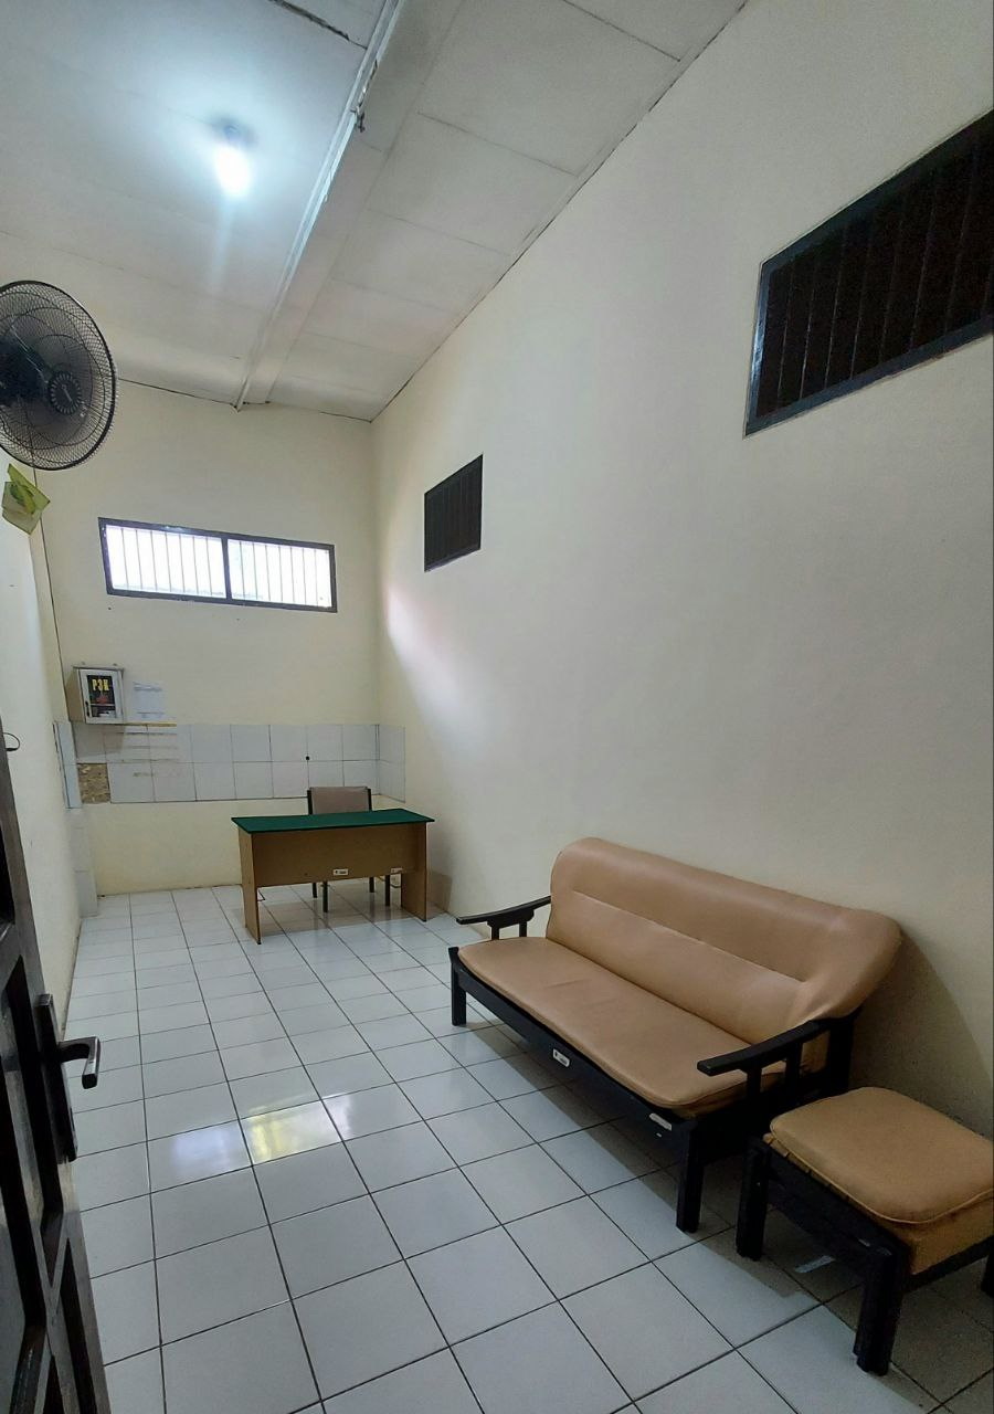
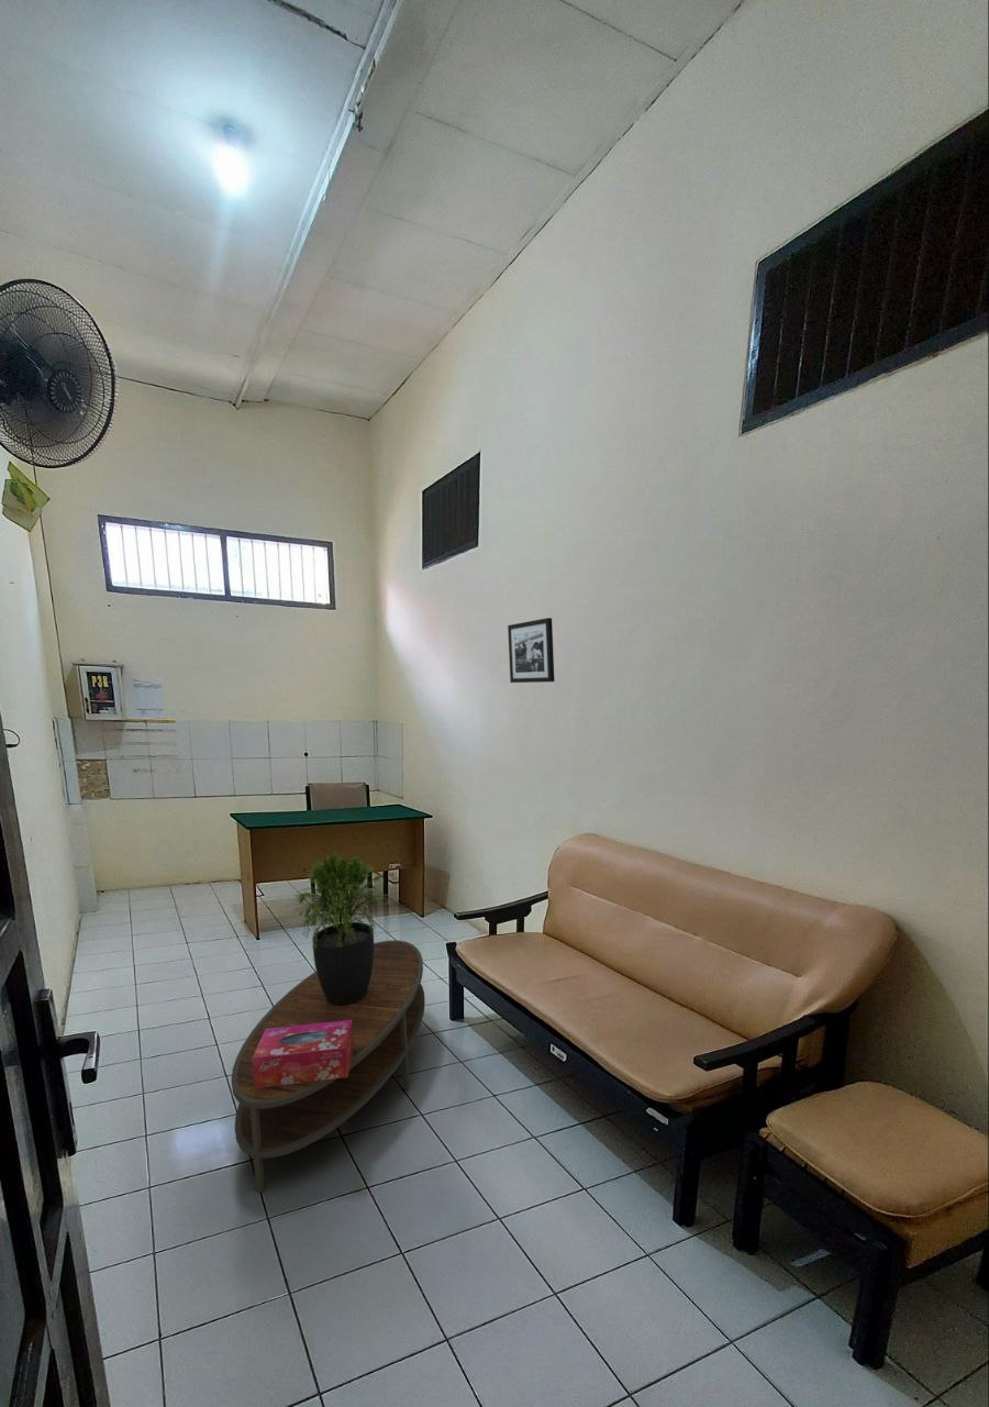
+ picture frame (530, 652)
+ coffee table (353, 1040)
+ tissue box (304, 1051)
+ potted plant (340, 920)
